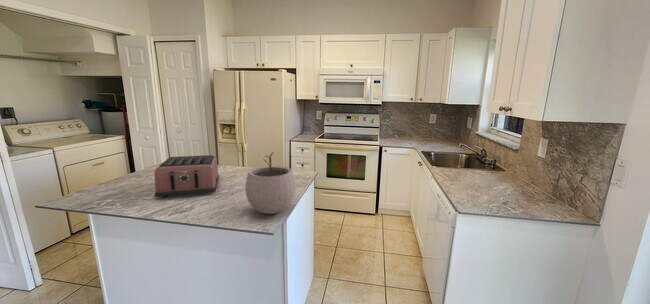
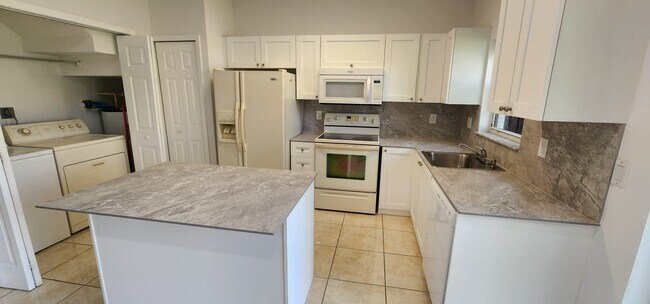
- toaster (189, 174)
- plant pot (270, 182)
